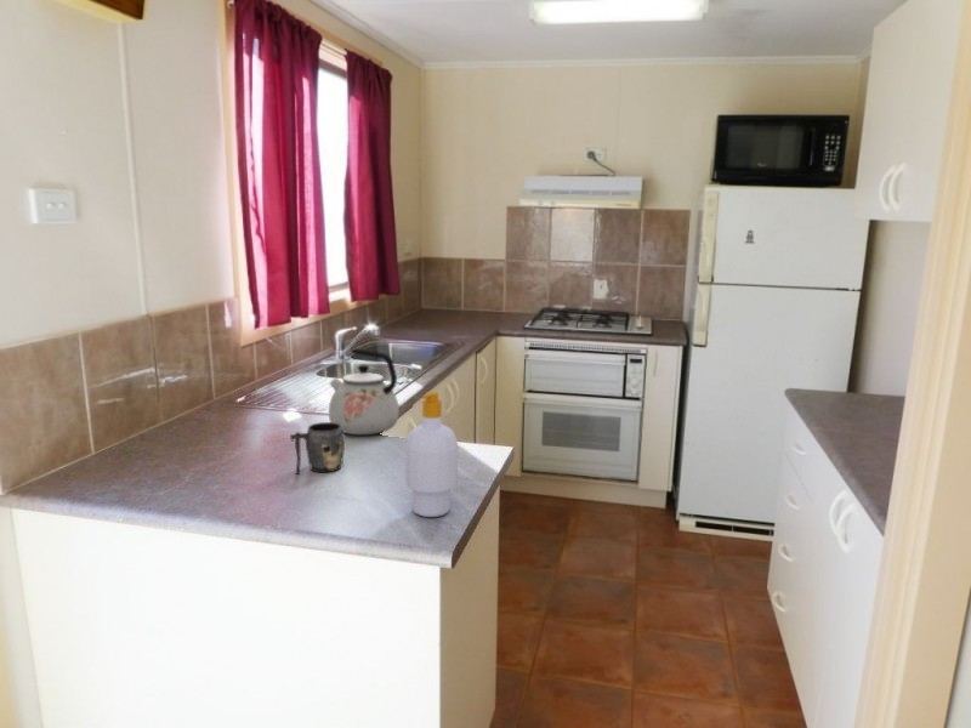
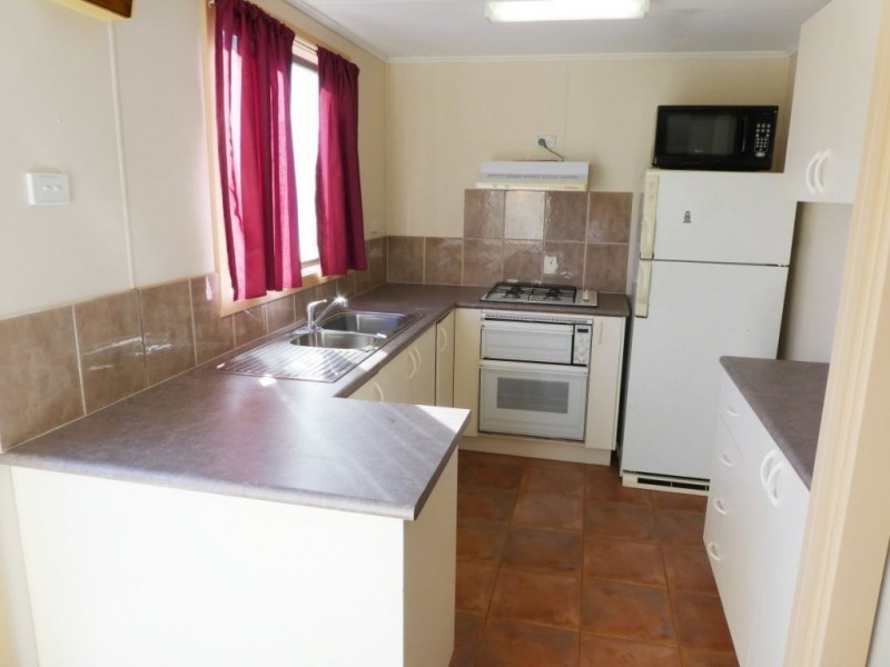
- soap bottle (431, 453)
- kettle (363, 389)
- mug (318, 449)
